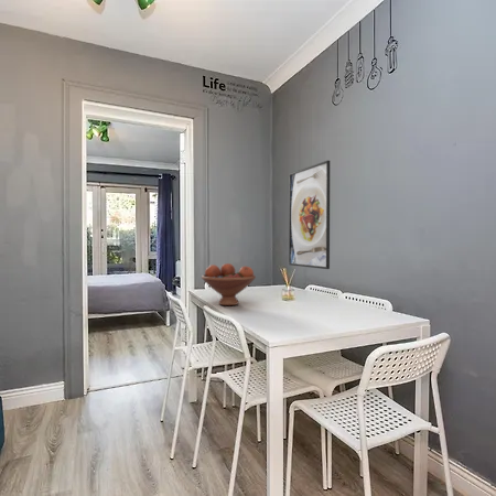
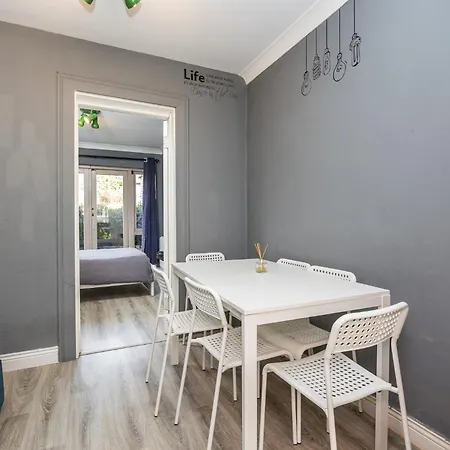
- fruit bowl (228, 284)
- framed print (308, 217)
